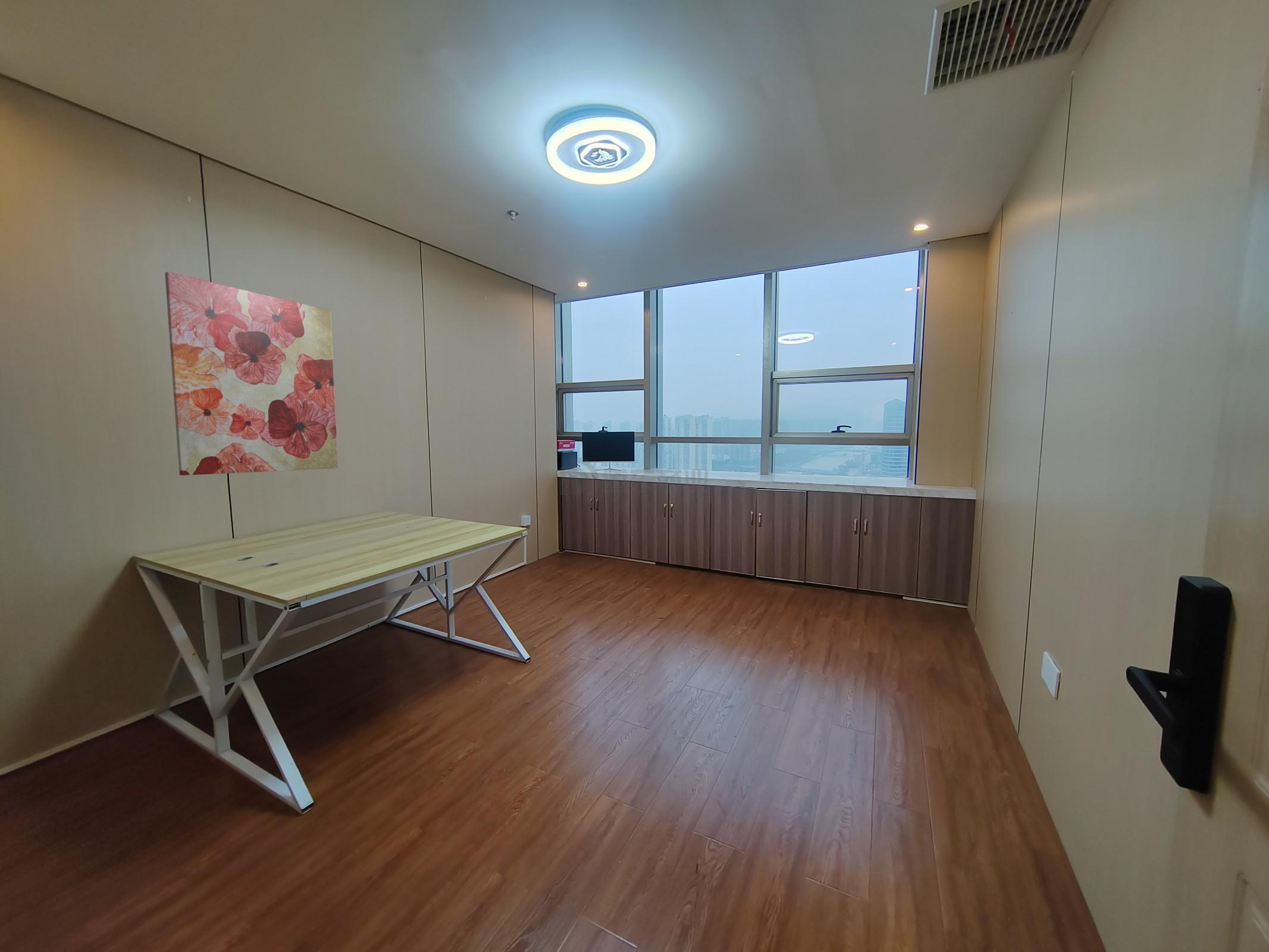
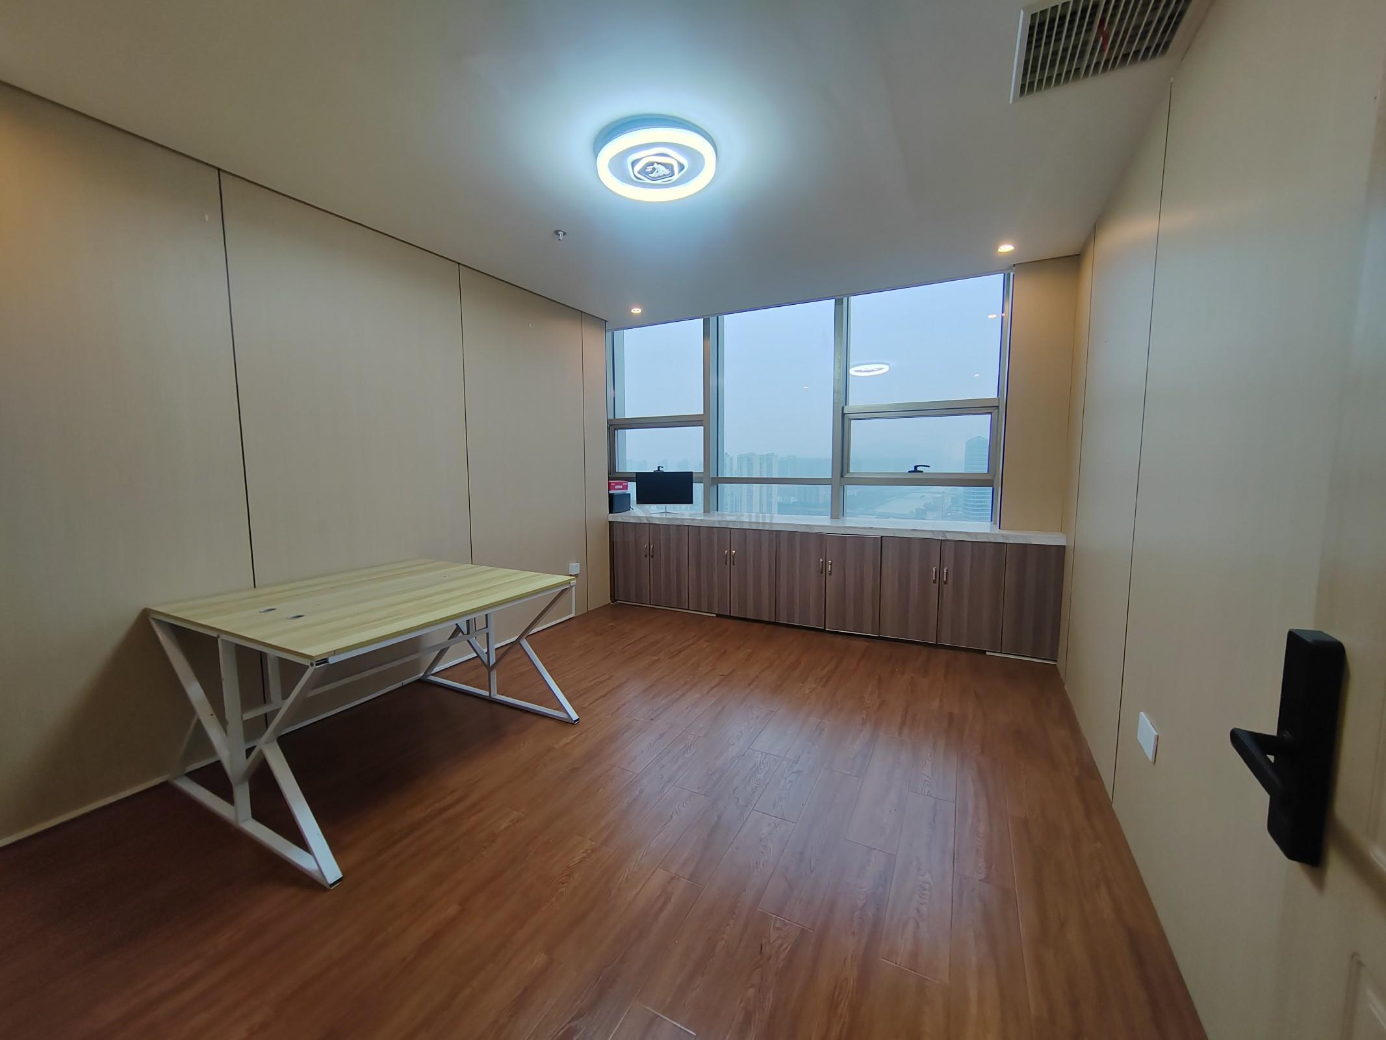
- wall art (263, 384)
